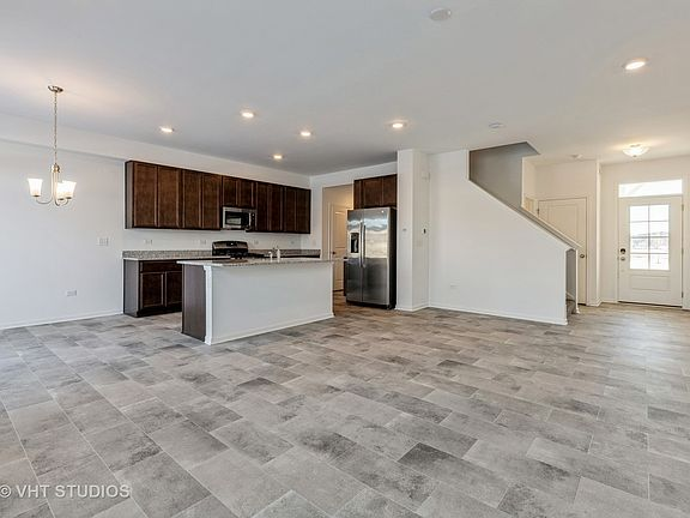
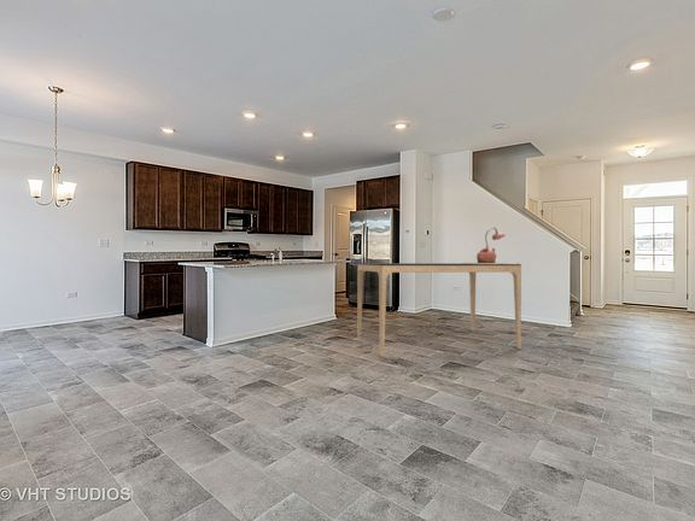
+ dining table (433, 271)
+ table lamp (487, 246)
